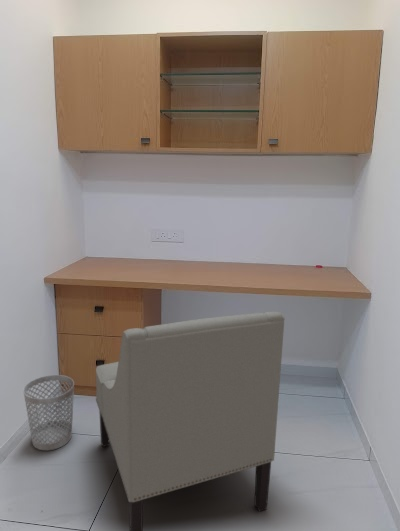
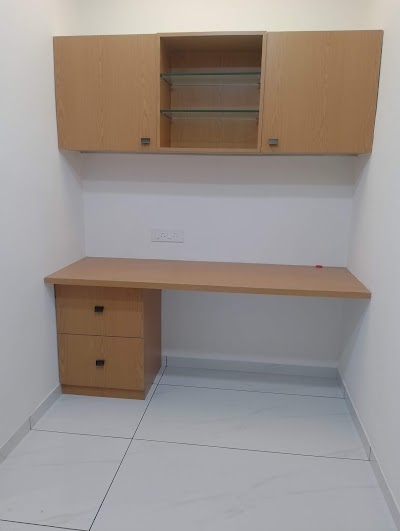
- wastebasket (50, 412)
- chair (175, 388)
